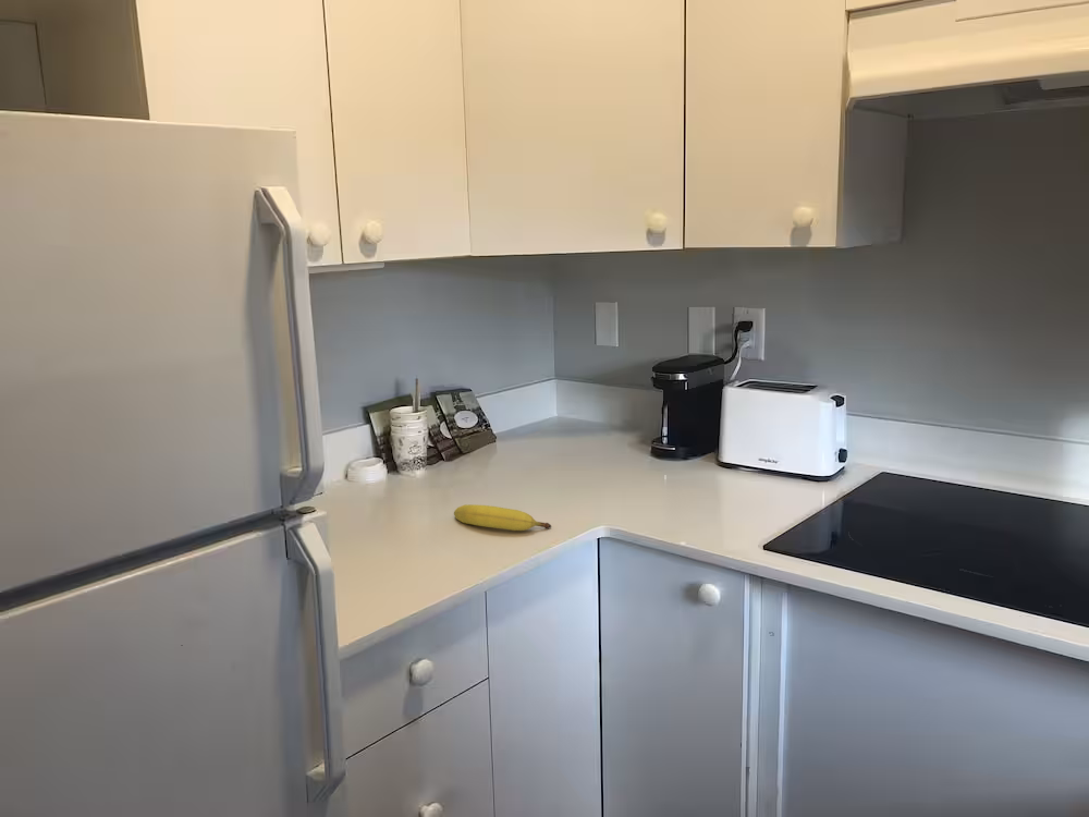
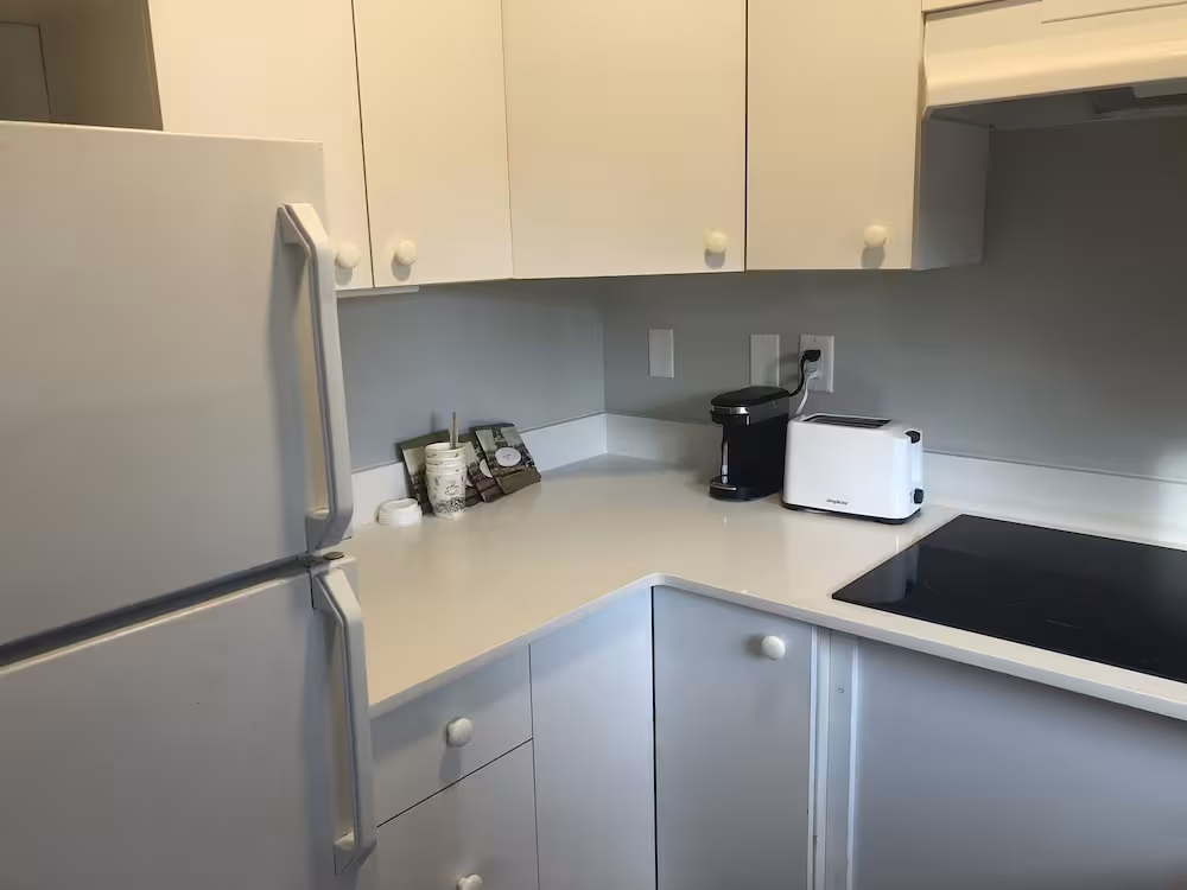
- fruit (493, 514)
